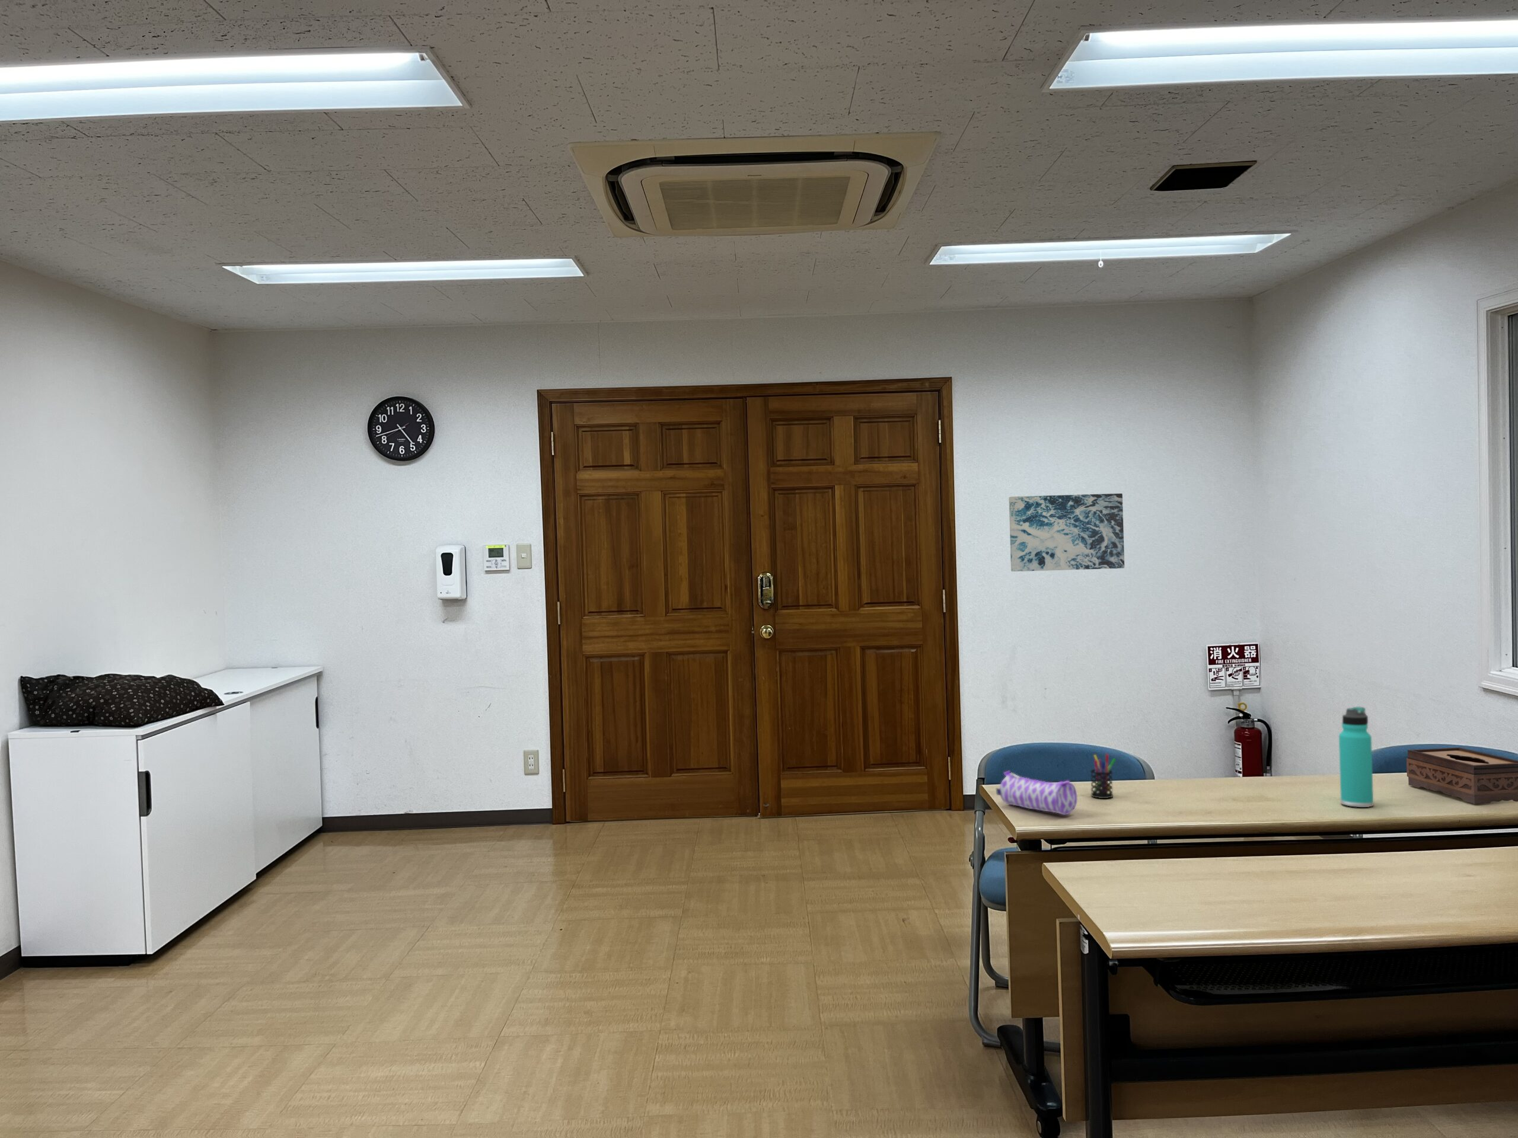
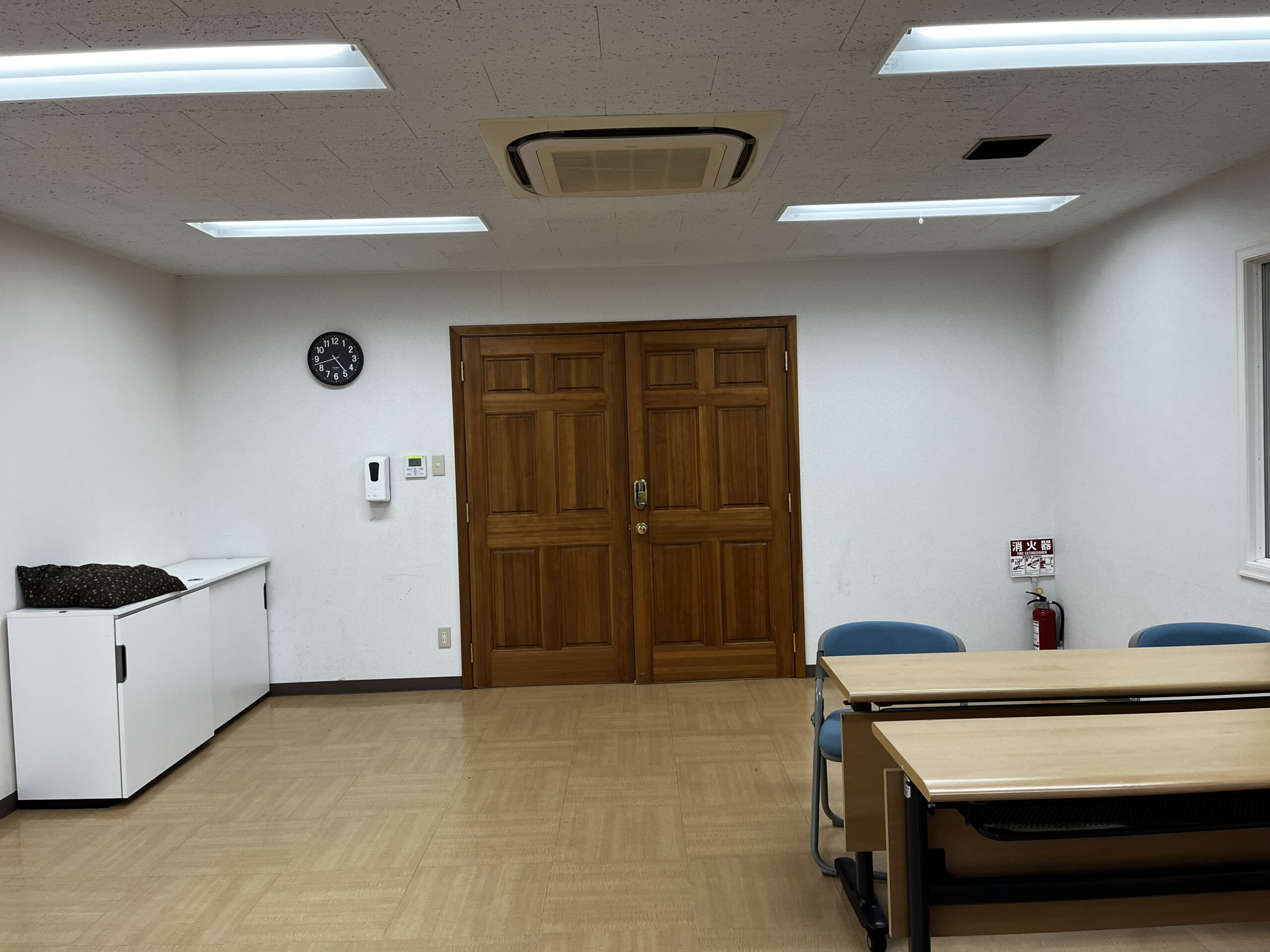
- pen holder (1104, 775)
- pencil case (1037, 791)
- thermos bottle (1355, 755)
- tissue box (1467, 775)
- wall art (1066, 532)
